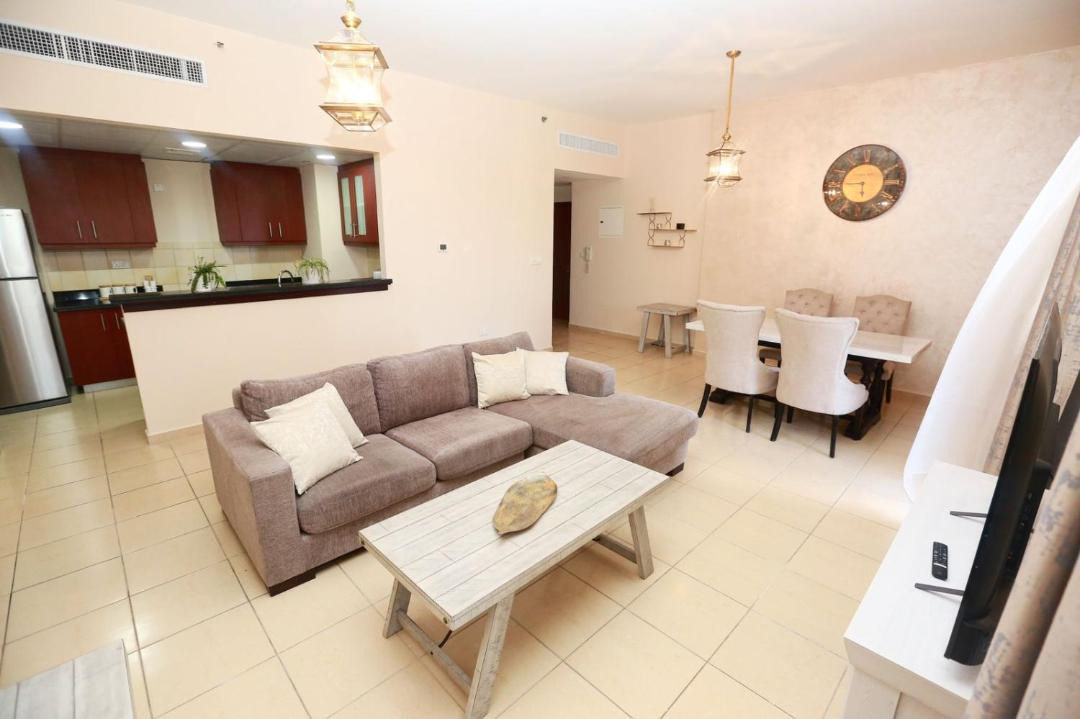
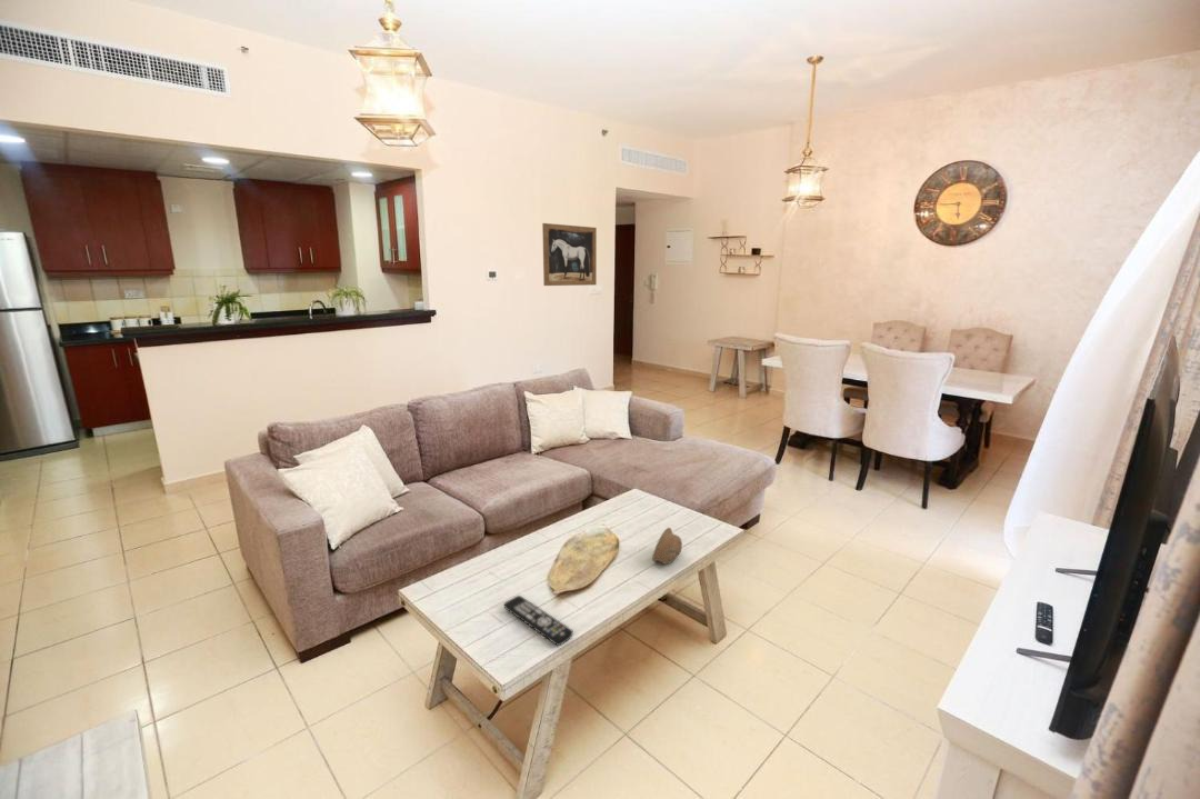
+ wall art (570, 256)
+ cup (666, 542)
+ remote control (537, 619)
